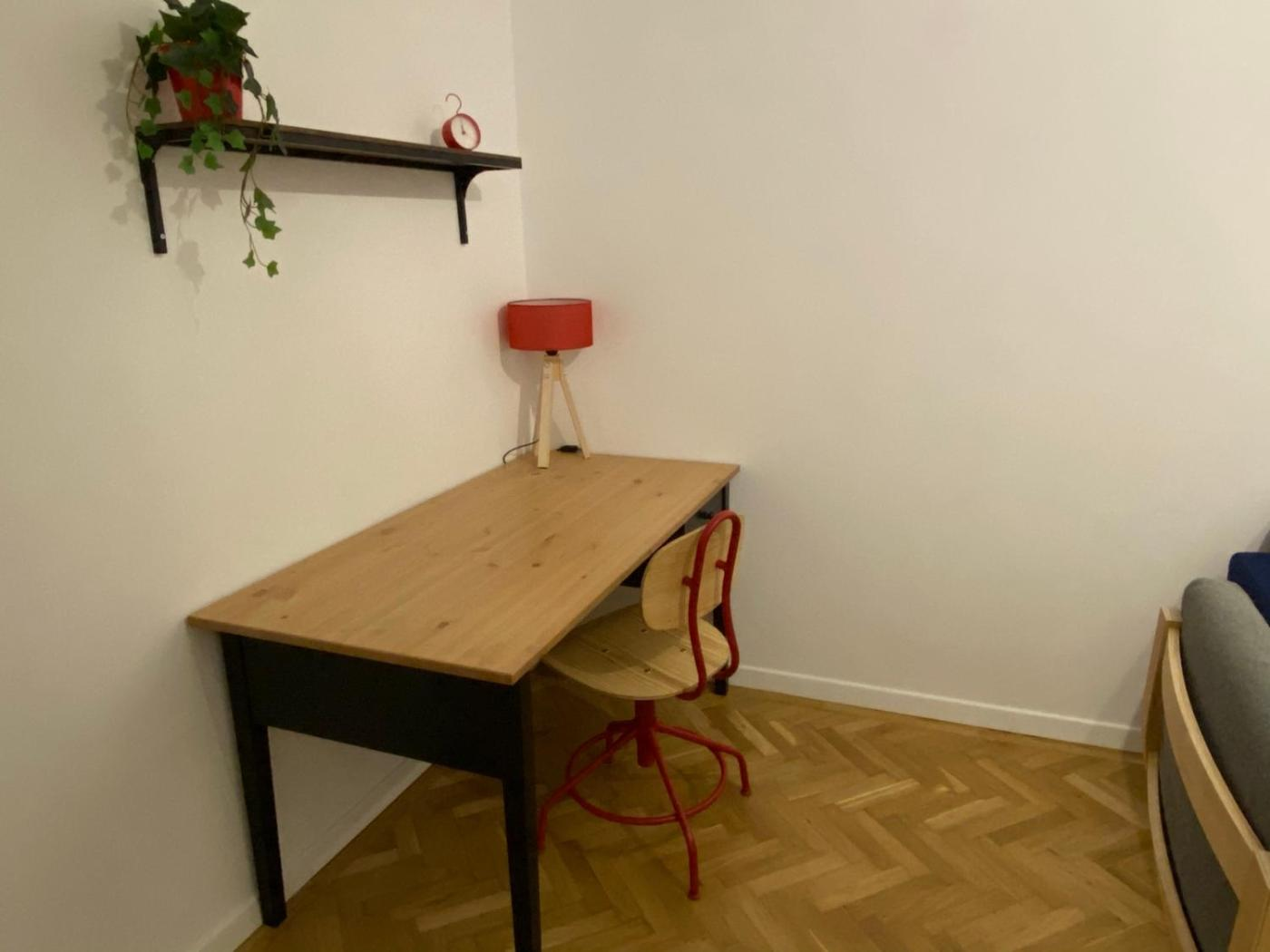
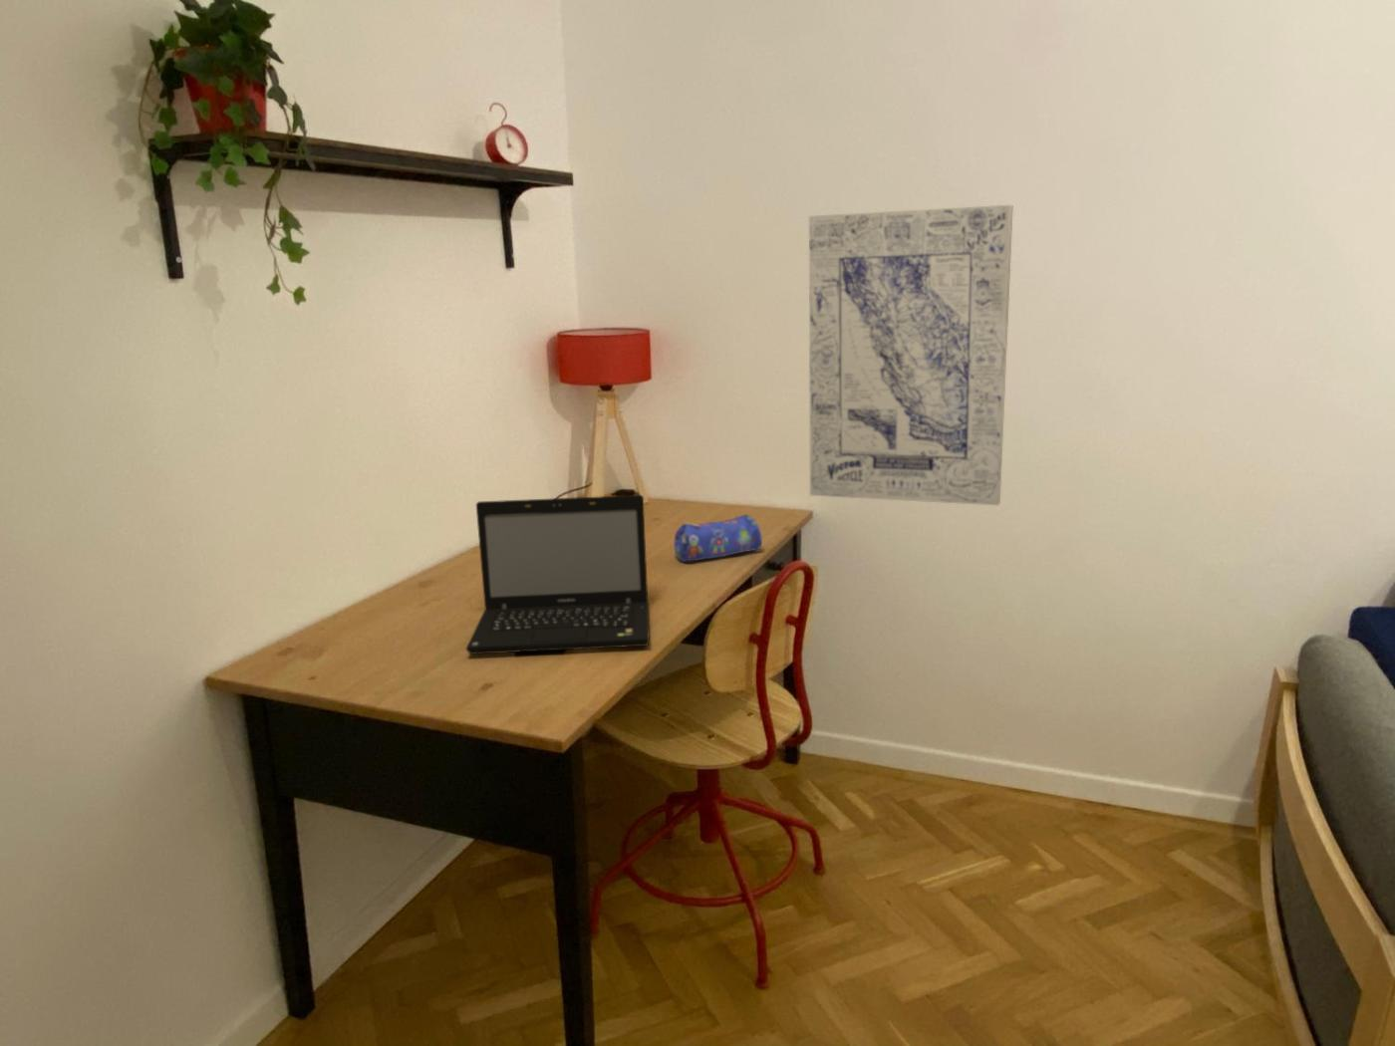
+ pencil case (716, 537)
+ wall art (905, 359)
+ laptop (559, 571)
